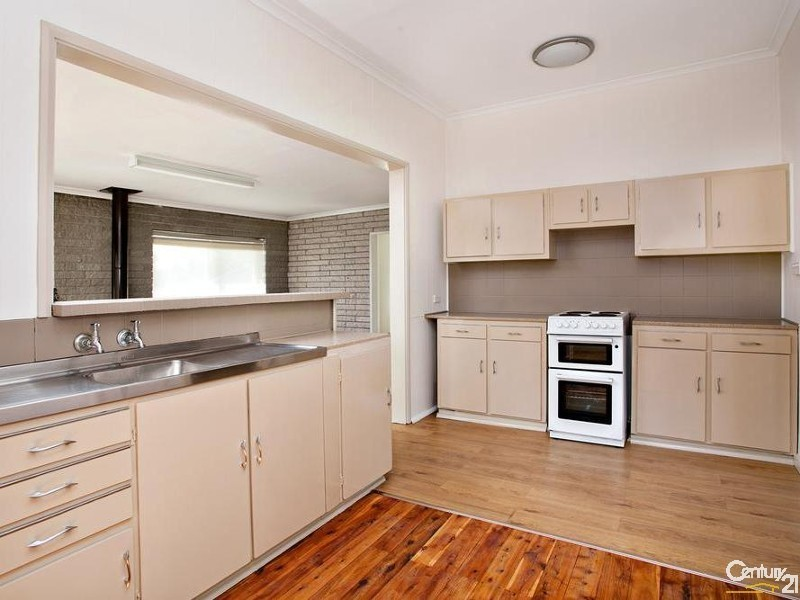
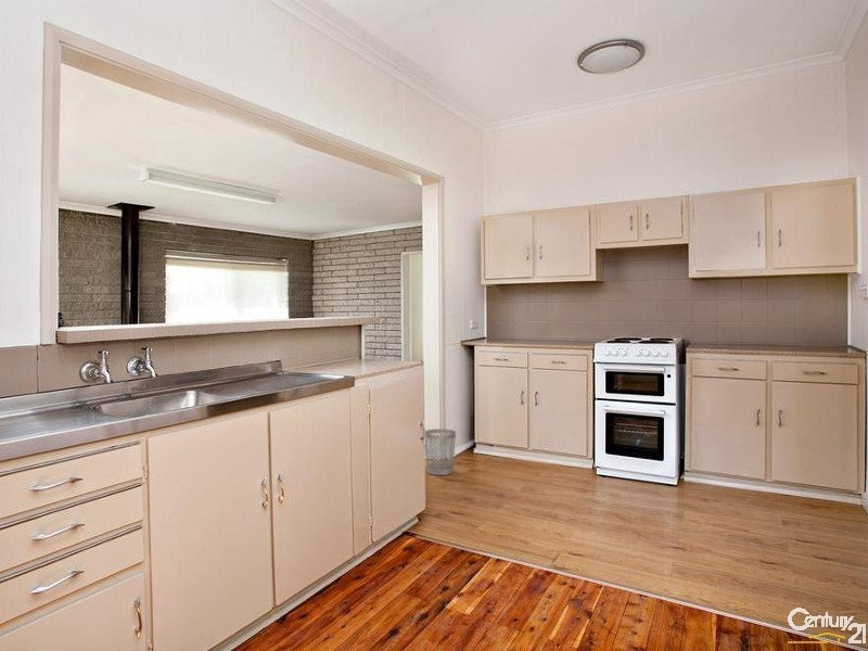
+ wastebasket (439, 451)
